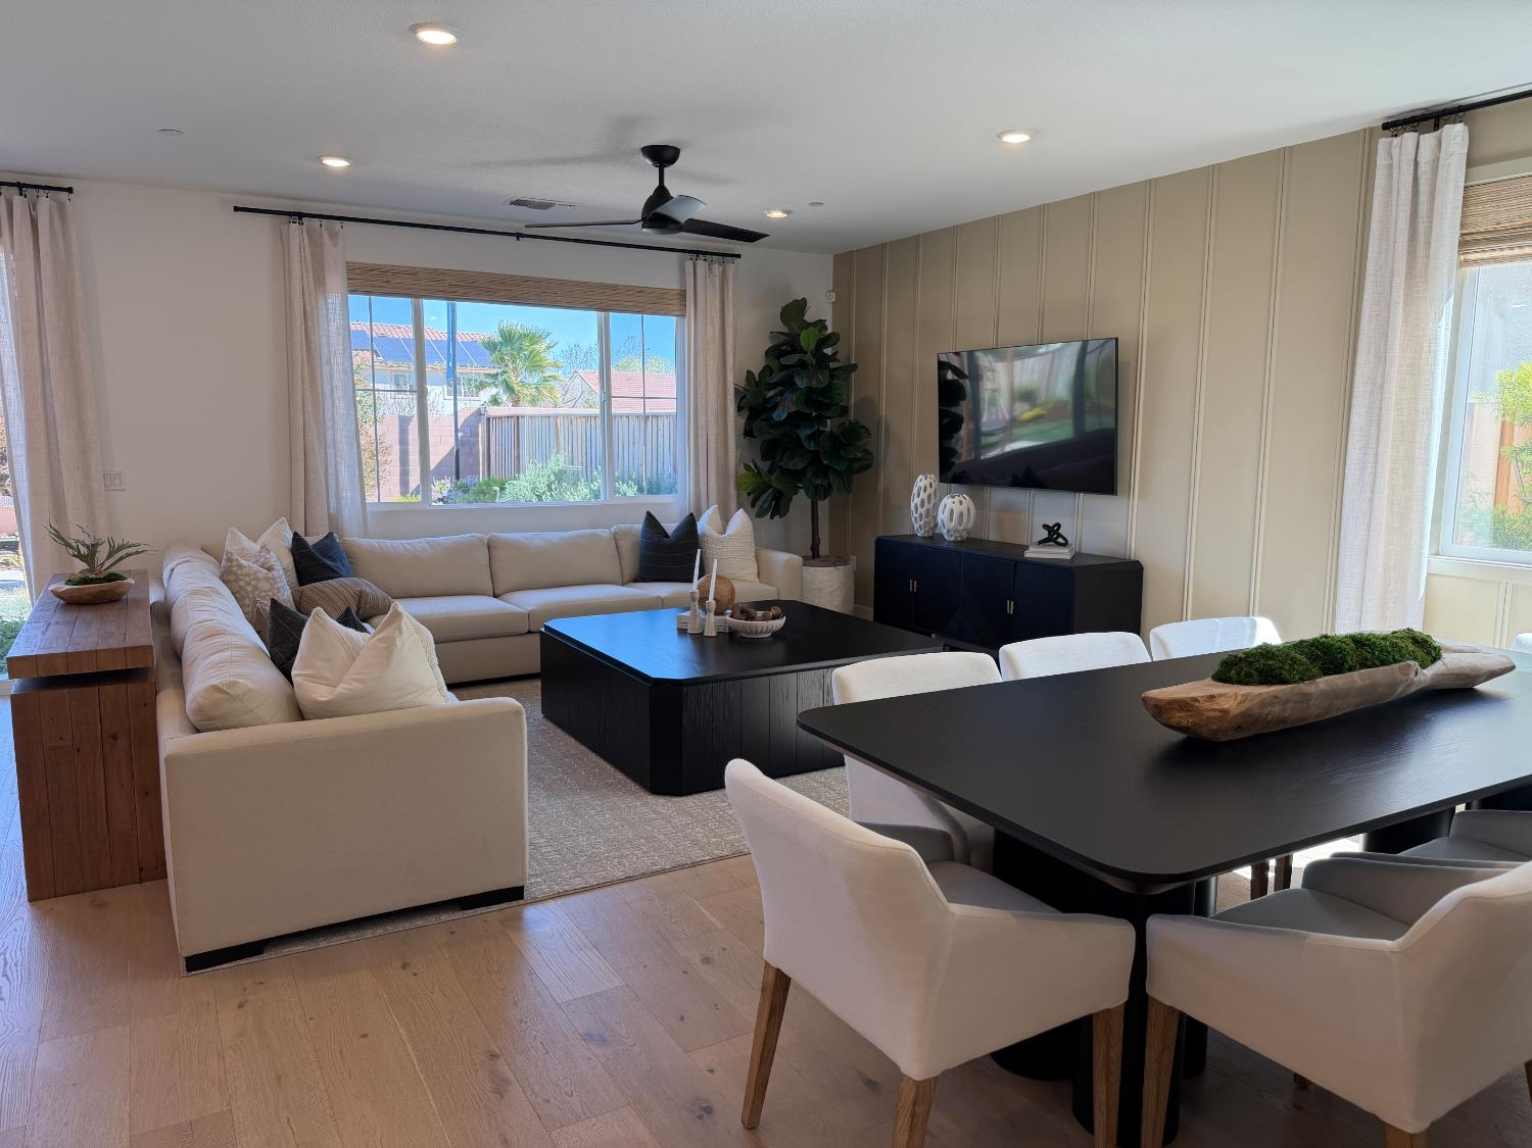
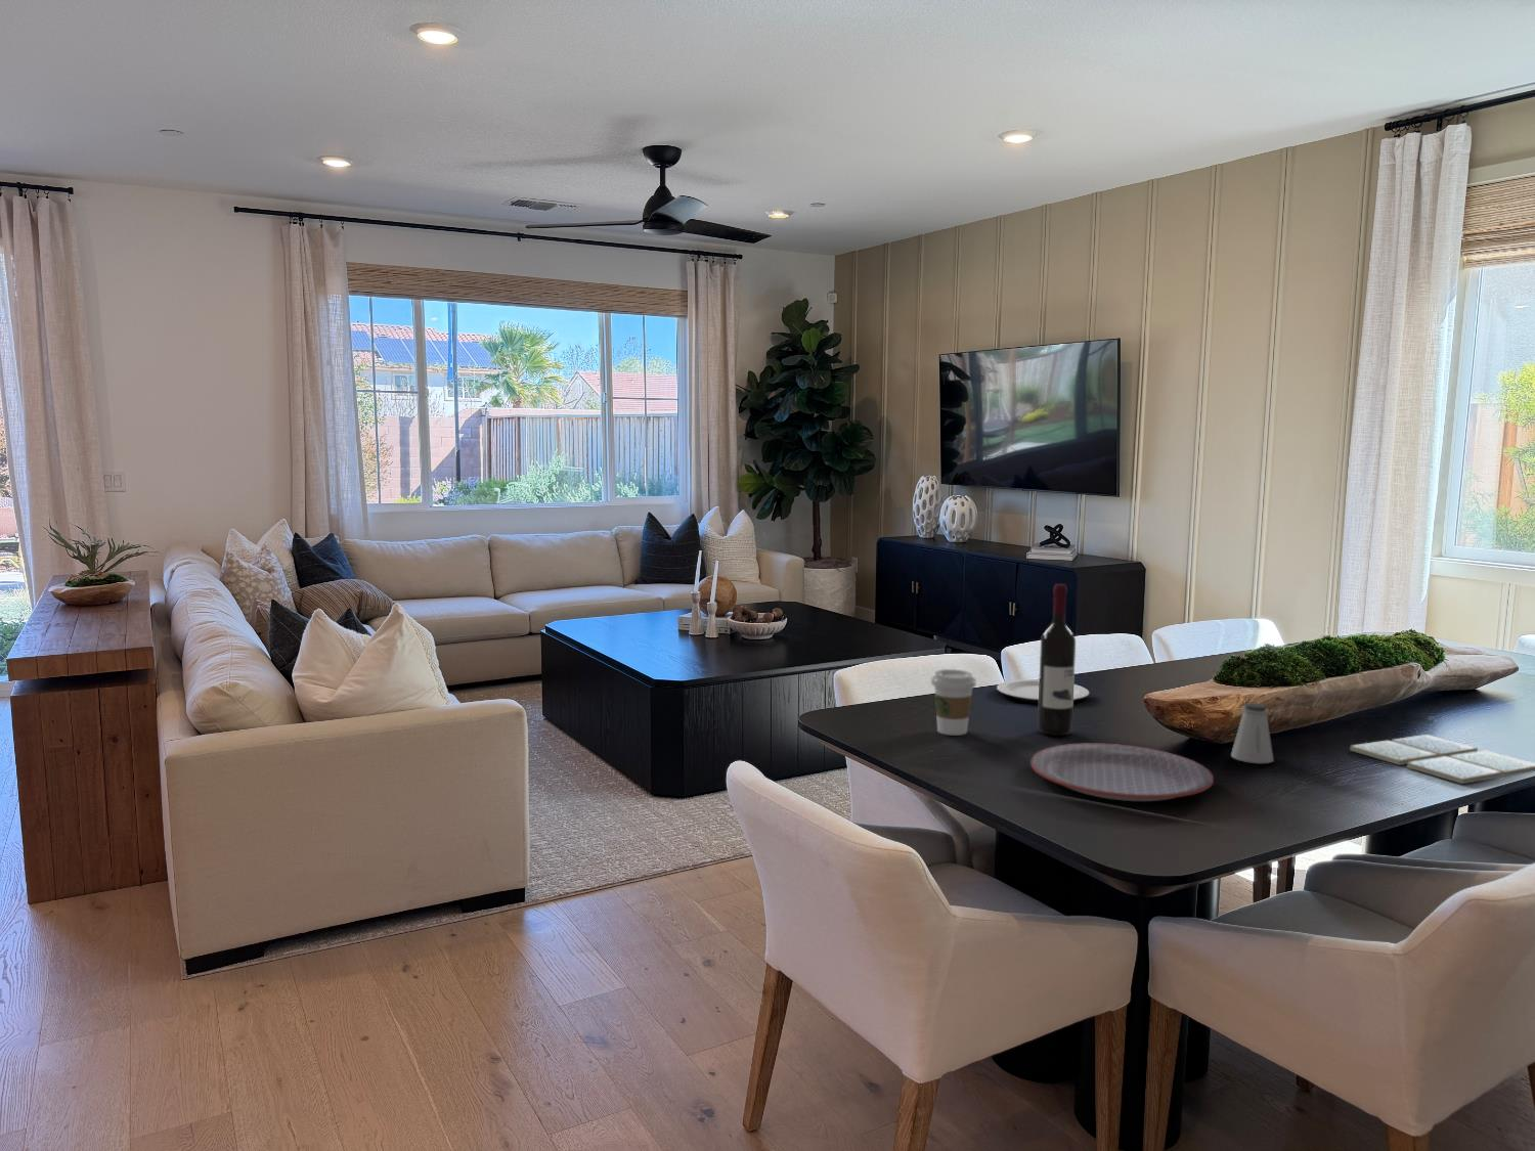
+ wine bottle (1058, 659)
+ coffee cup (952, 702)
+ drink coaster (1443, 757)
+ saltshaker (1253, 731)
+ plate (1118, 774)
+ plate (1038, 692)
